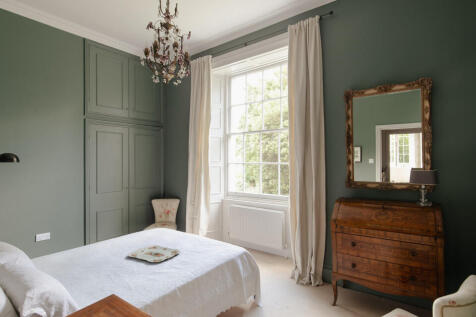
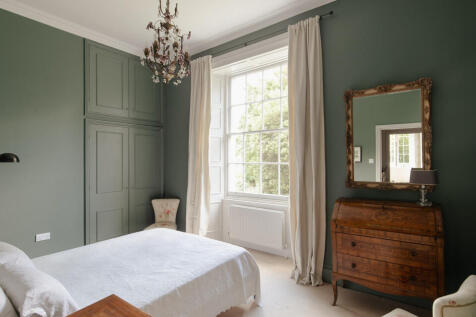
- serving tray (154, 253)
